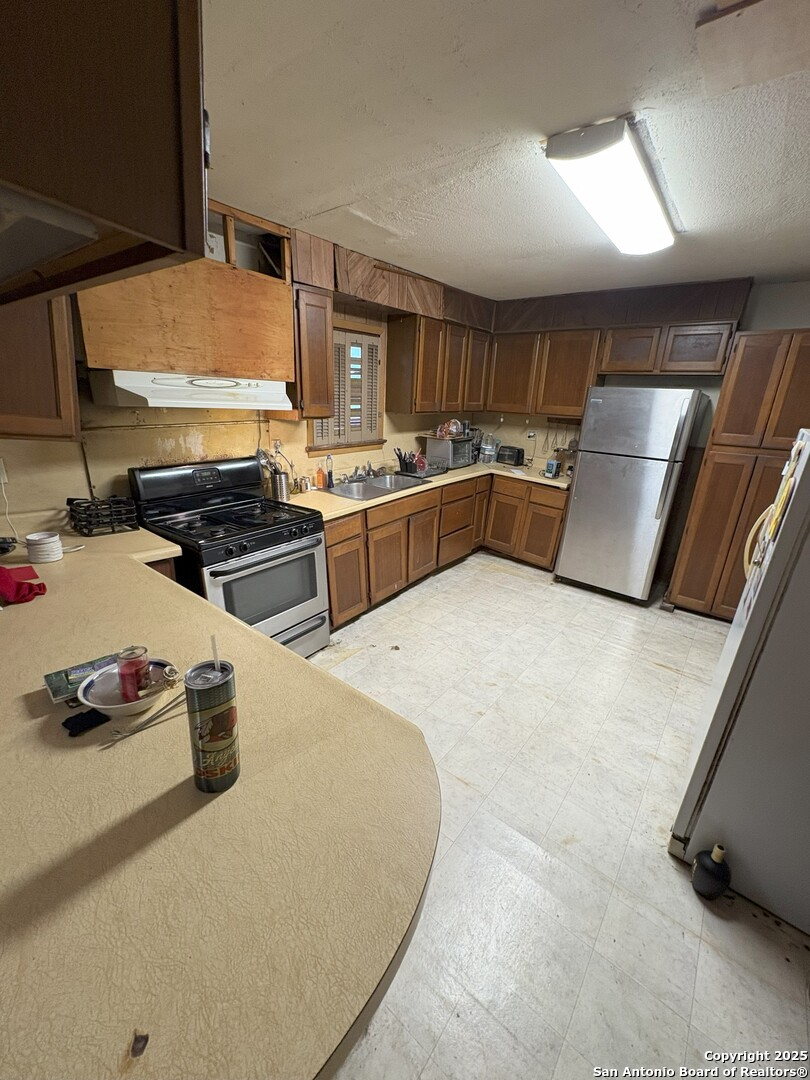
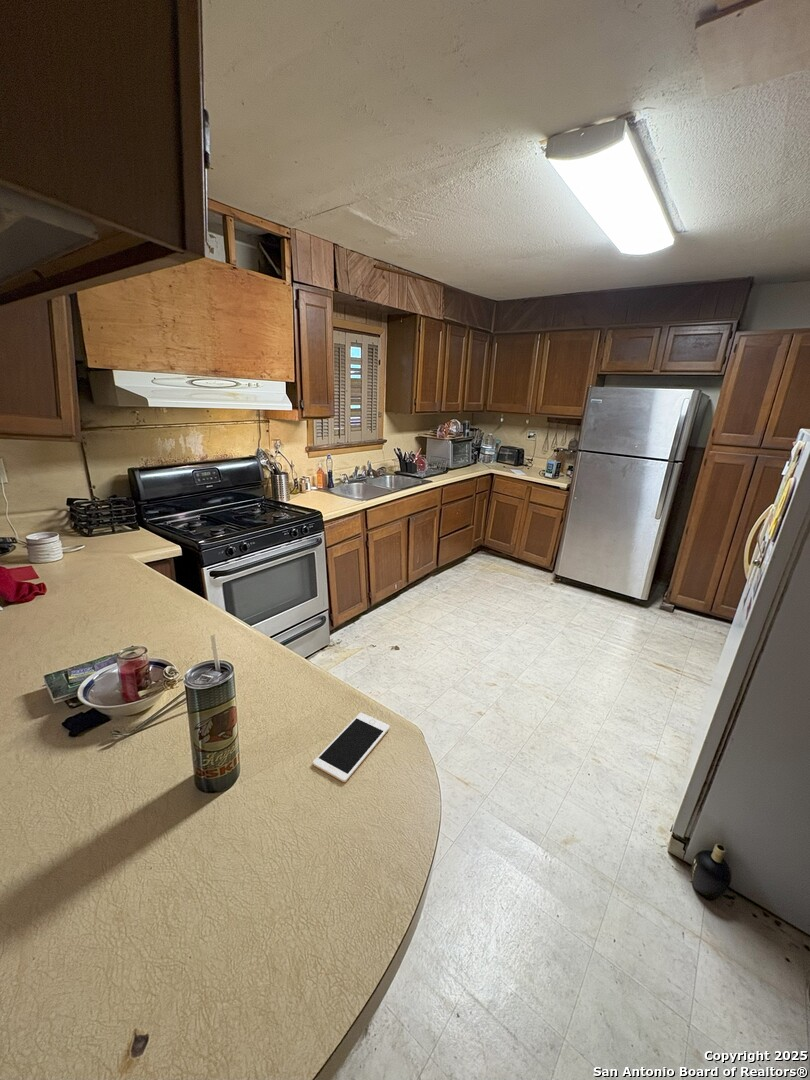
+ cell phone (353, 744)
